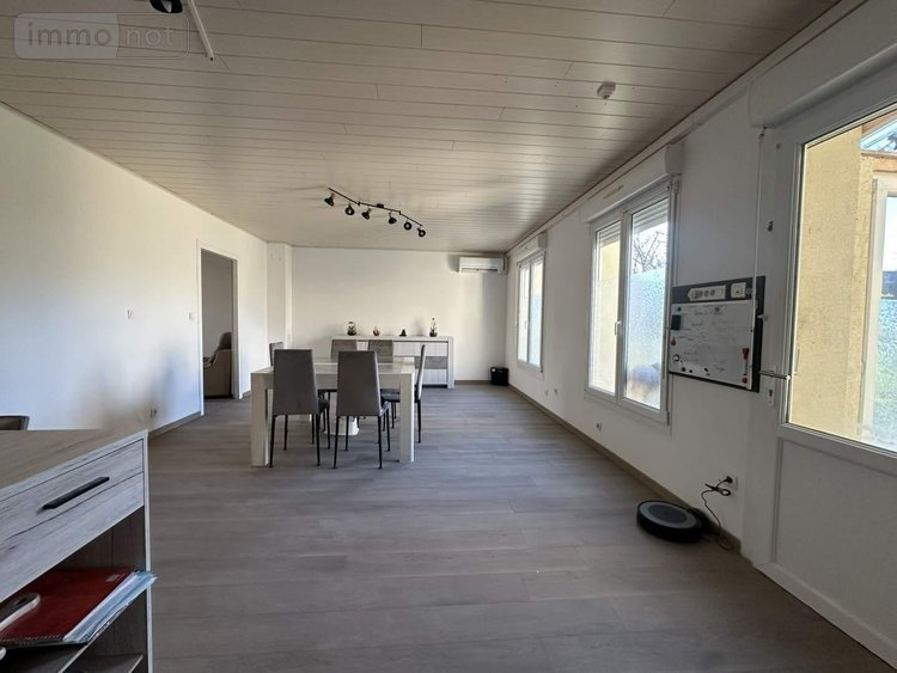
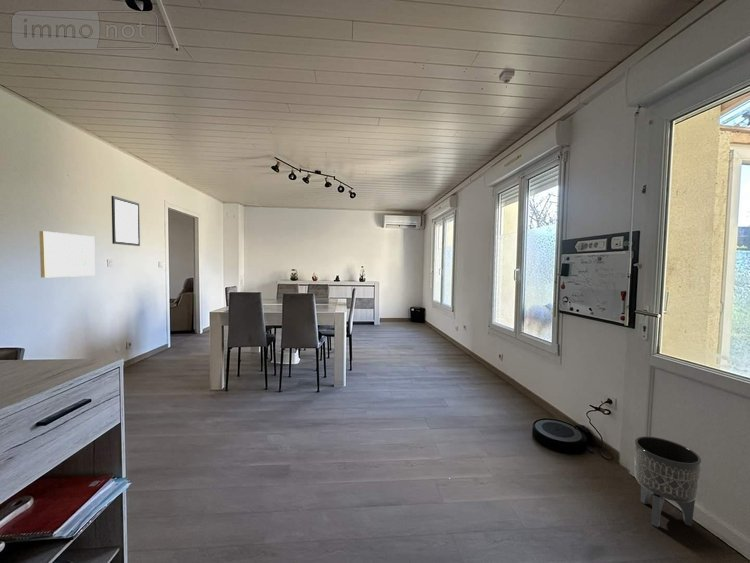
+ planter (664, 483)
+ wall art (126, 222)
+ wall art (69, 255)
